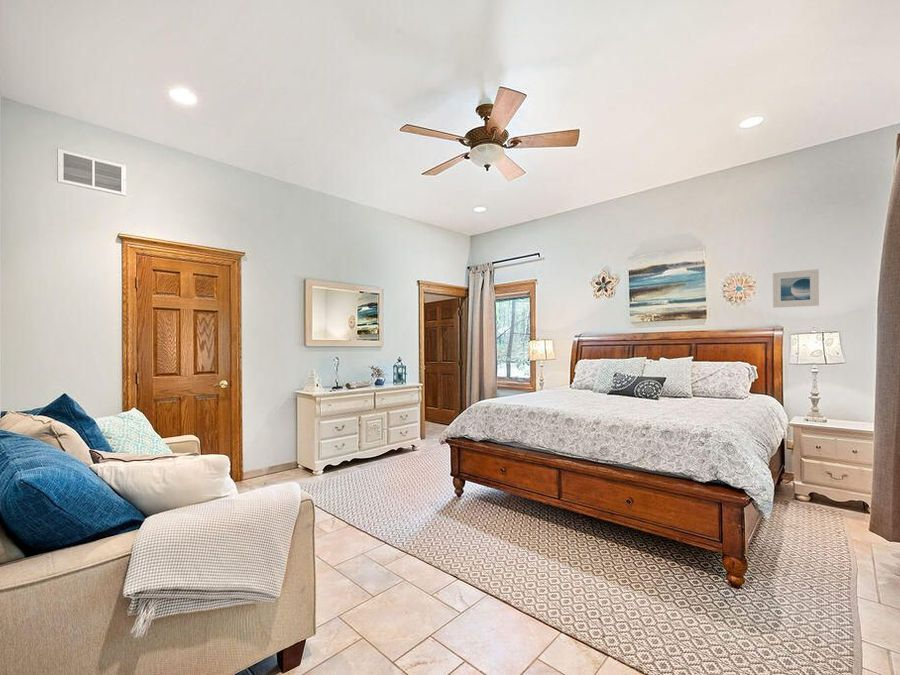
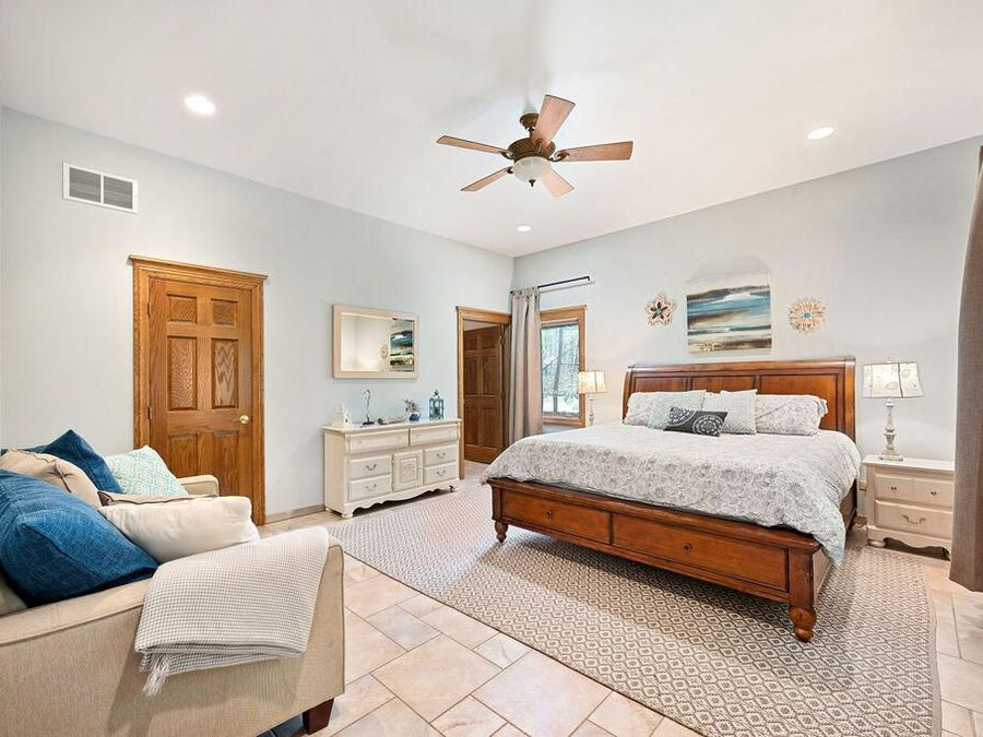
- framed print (795, 288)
